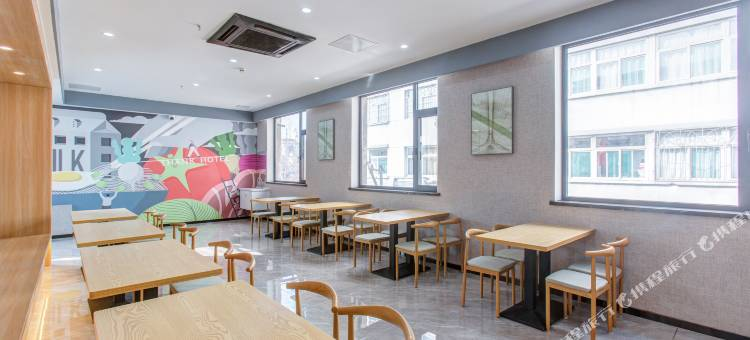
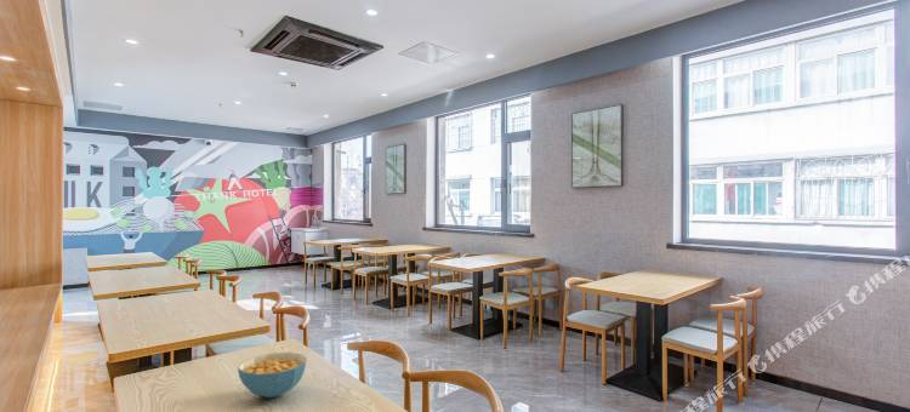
+ cereal bowl (273, 378)
